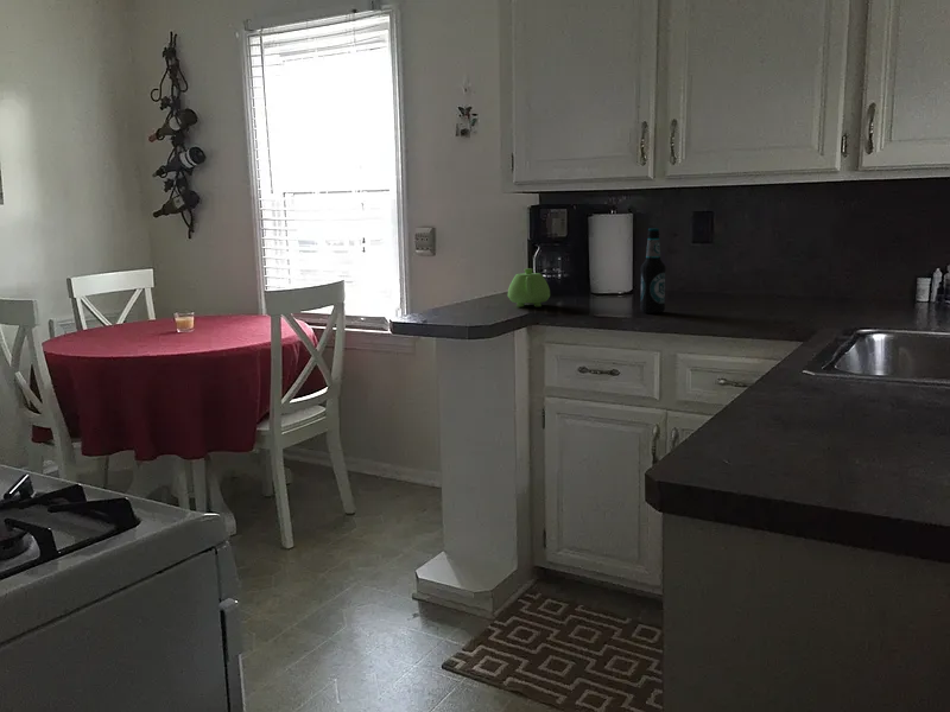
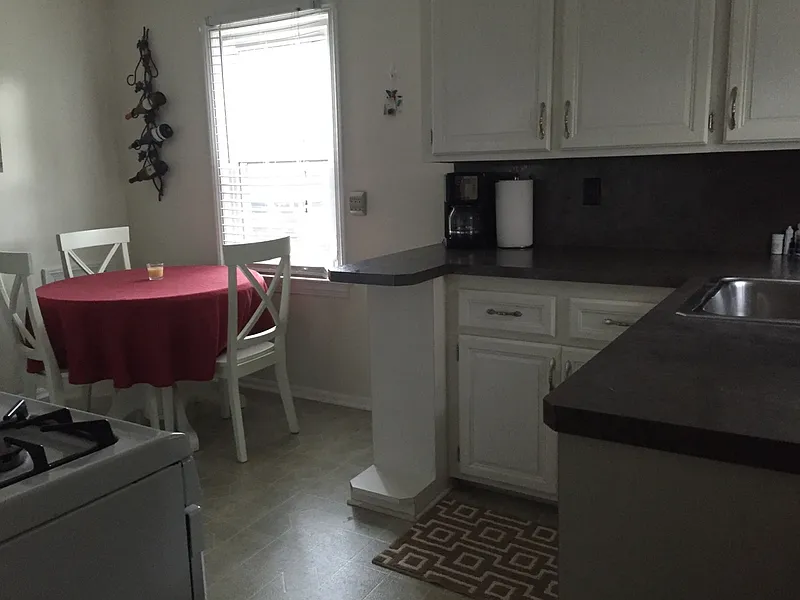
- bottle (653, 271)
- teapot (528, 286)
